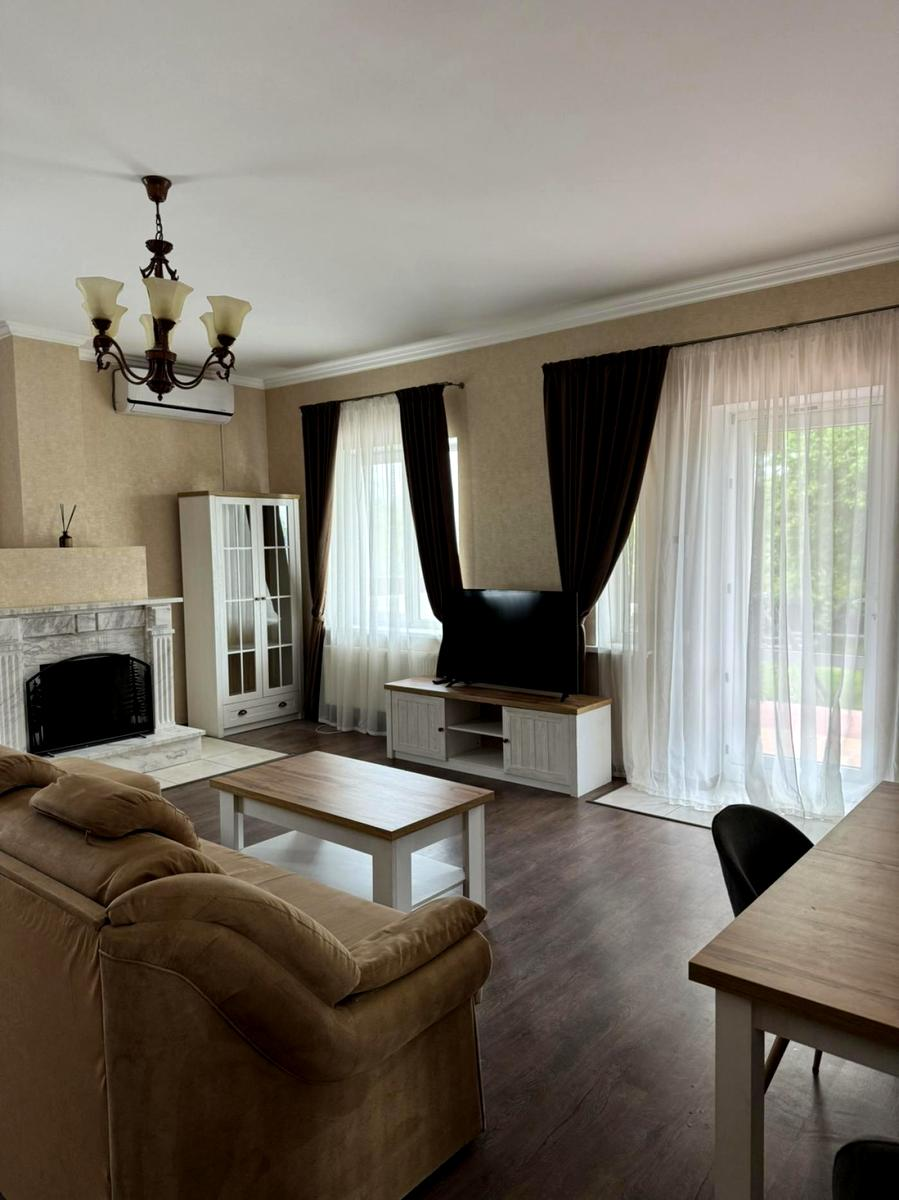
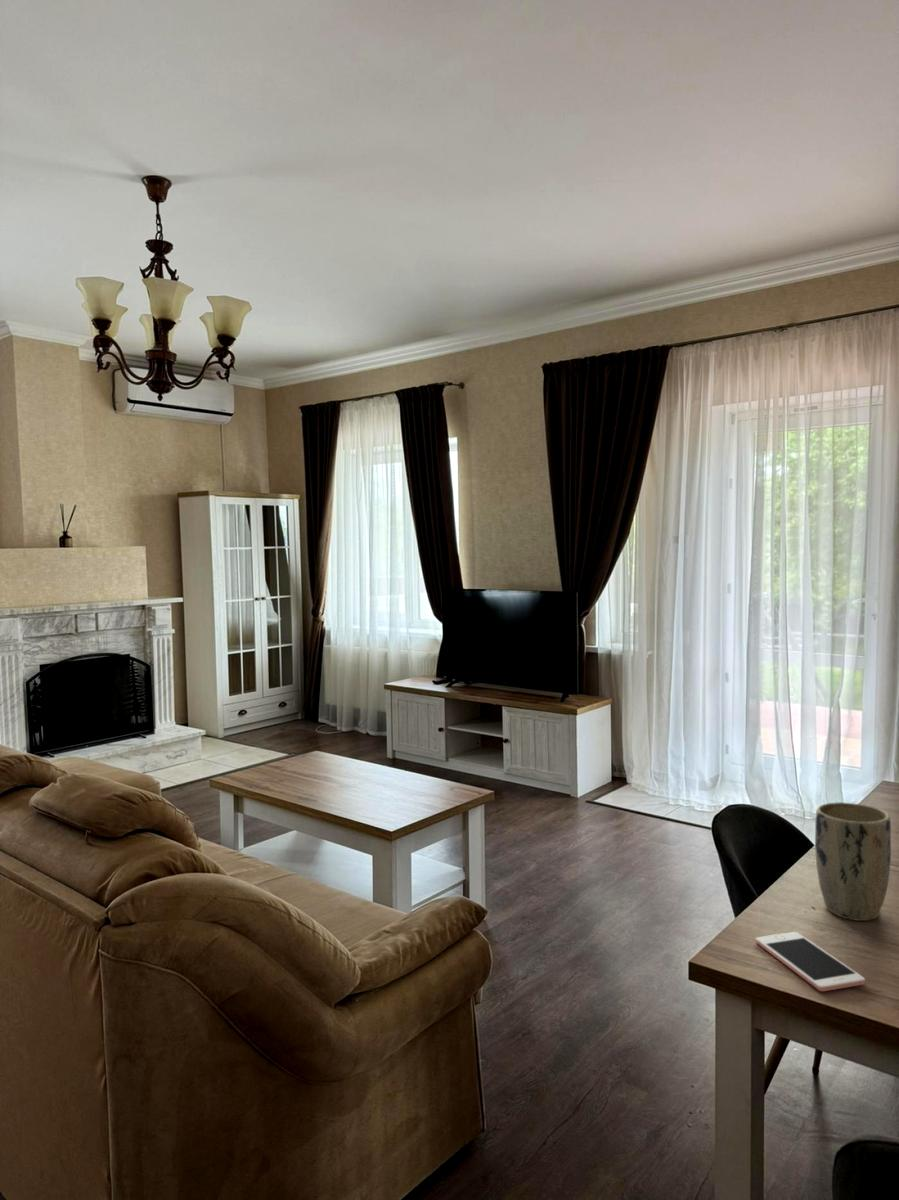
+ cell phone (807, 959)
+ plant pot (851, 861)
